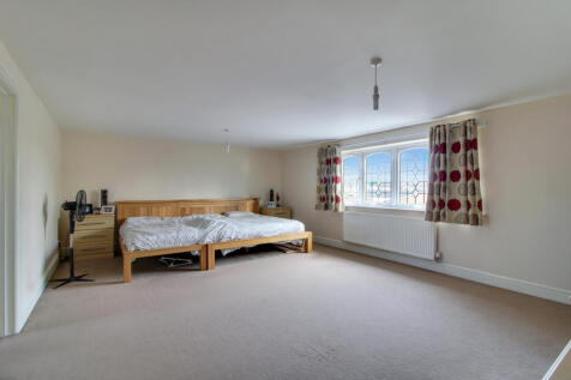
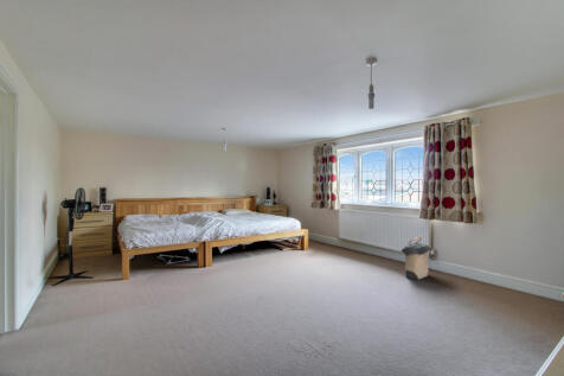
+ laundry hamper (416, 255)
